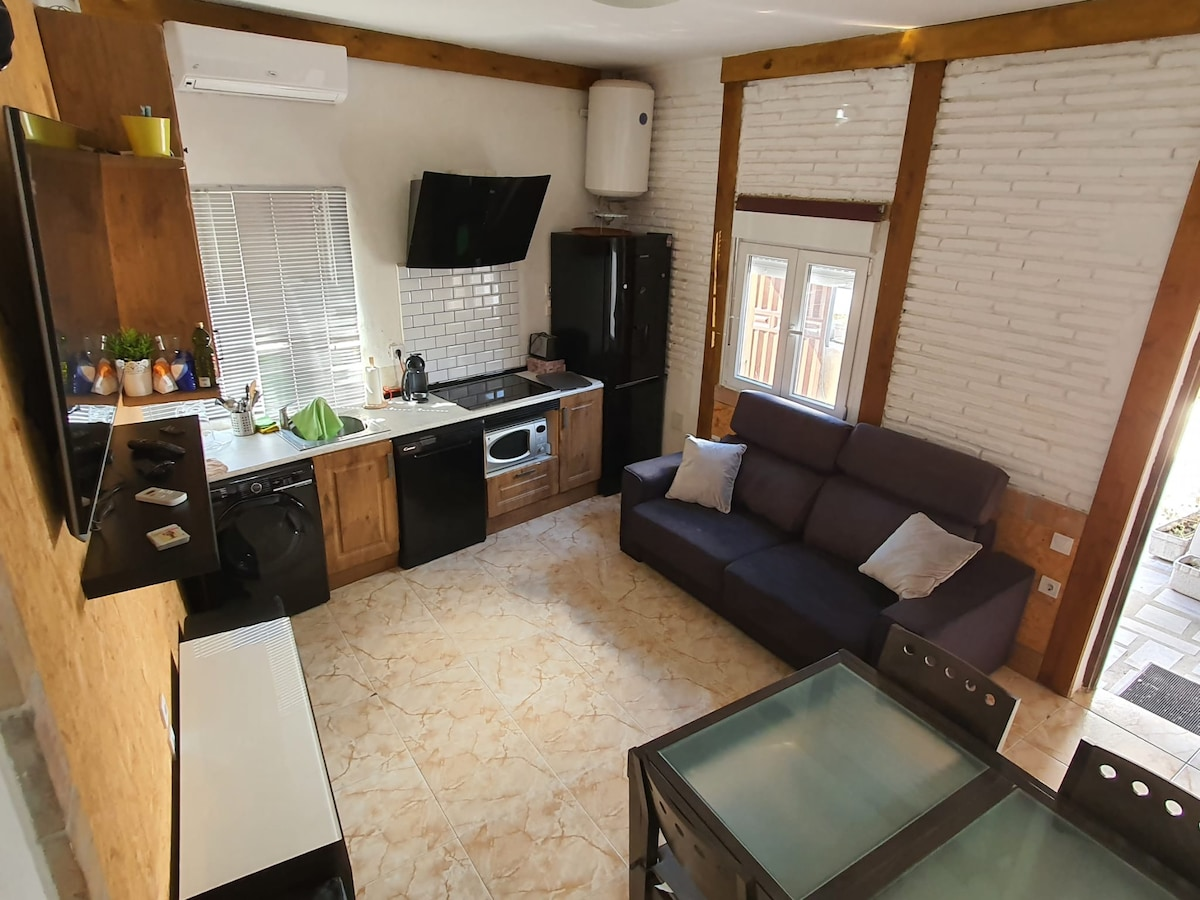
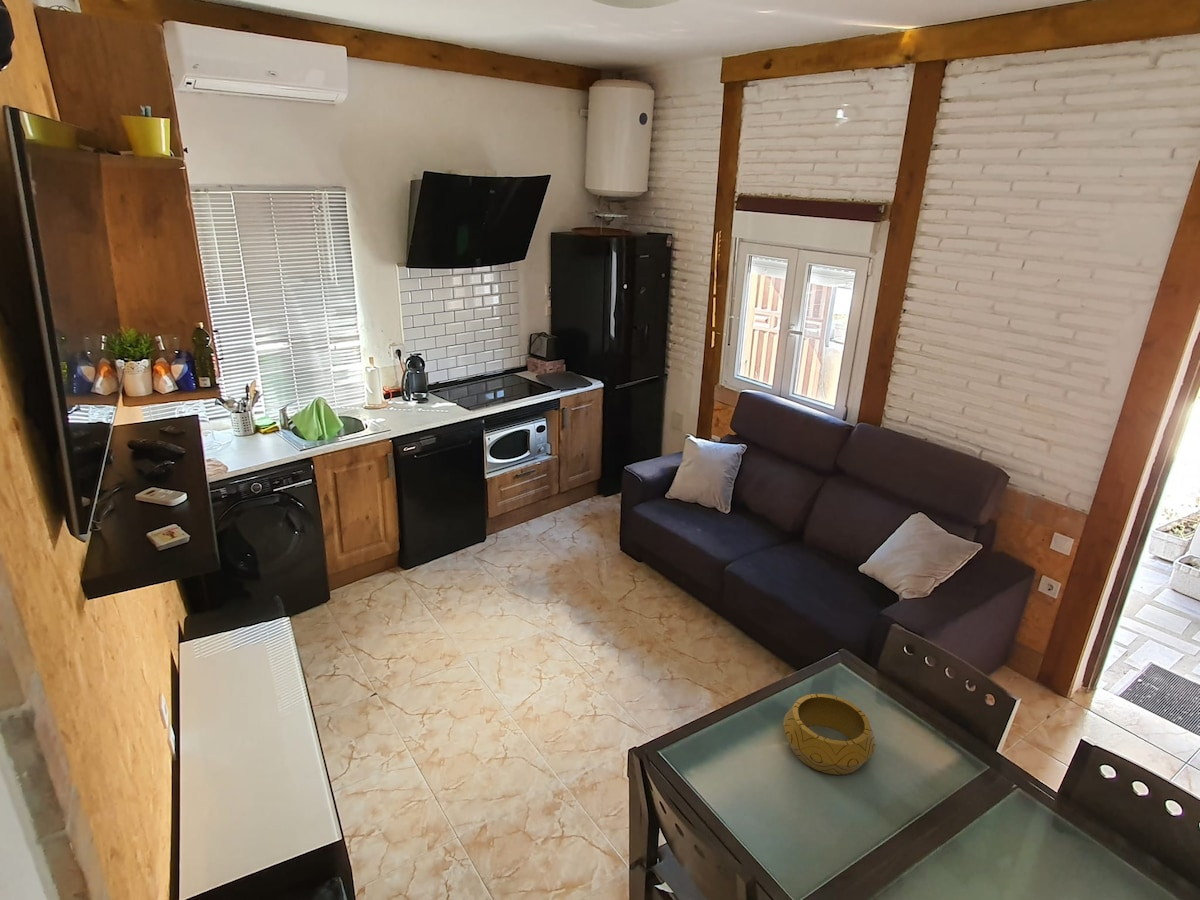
+ decorative bowl (829, 727)
